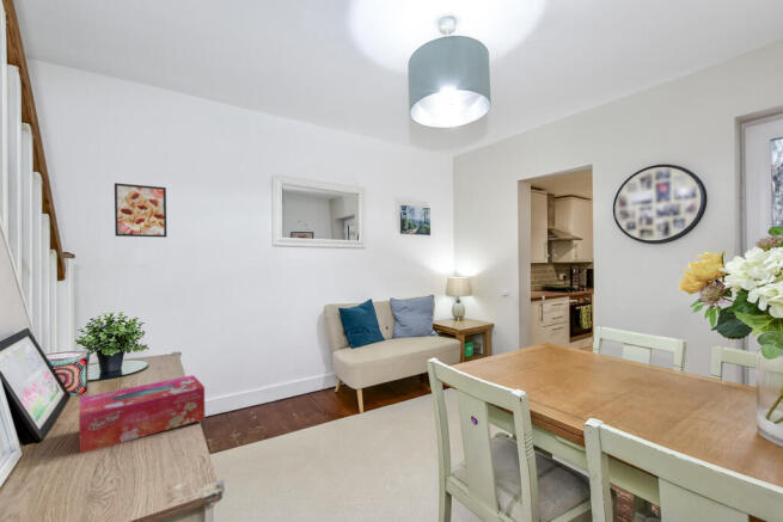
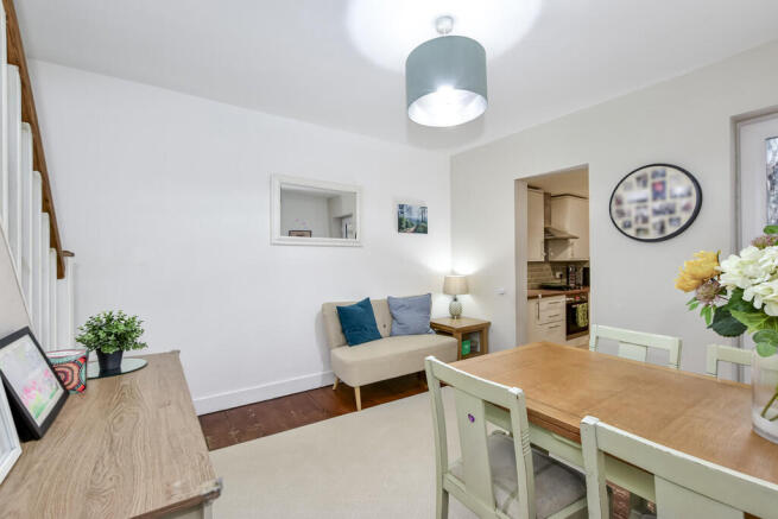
- tissue box (145, 409)
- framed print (141, 210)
